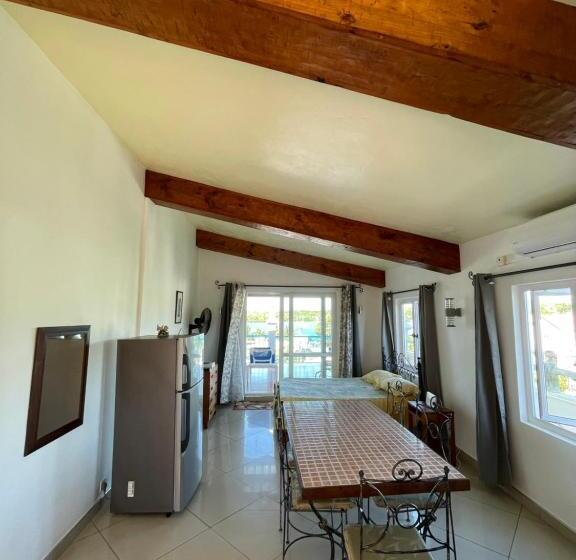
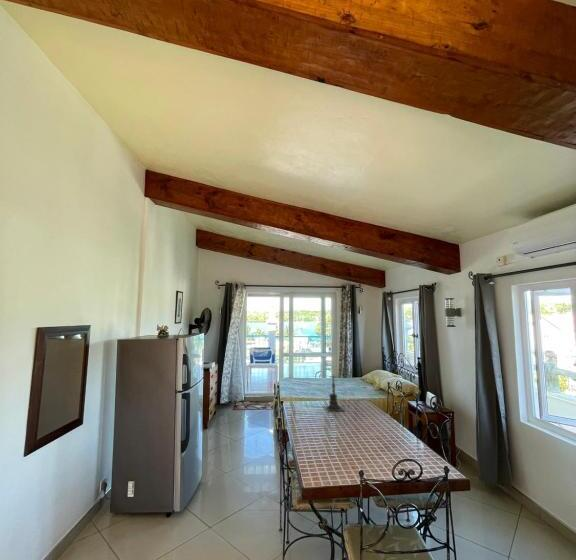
+ candle holder (334, 389)
